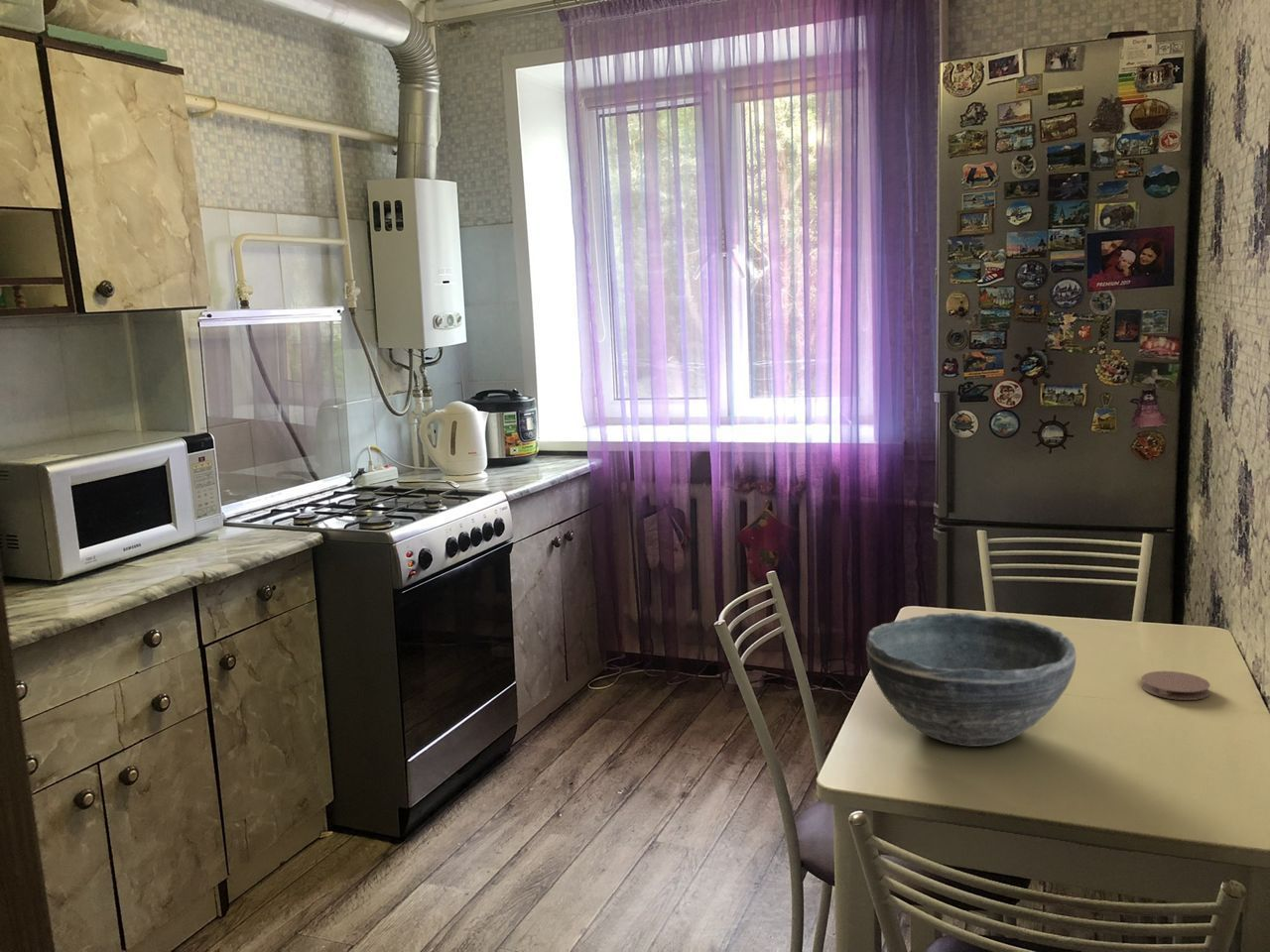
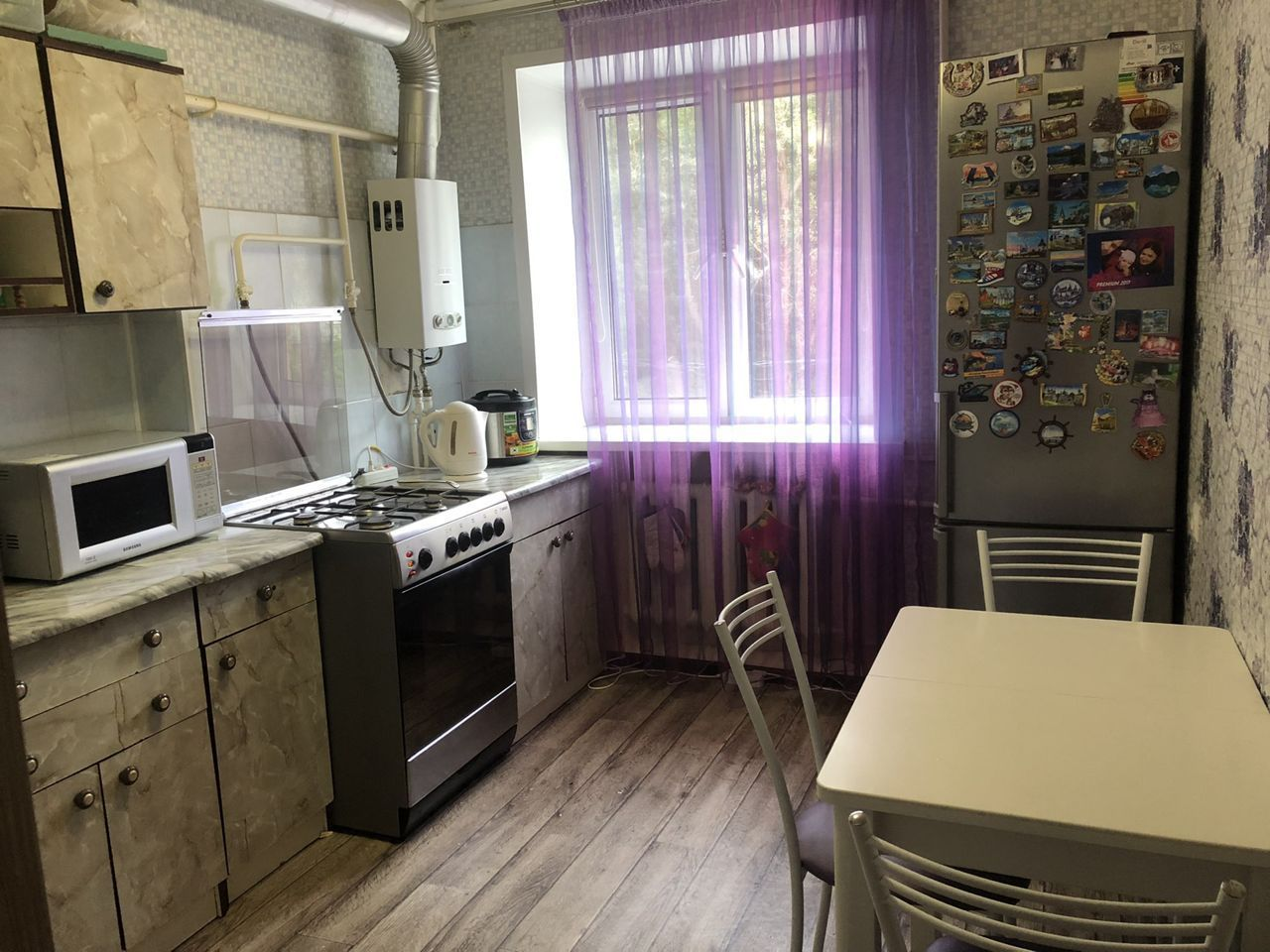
- coaster (1175, 684)
- bowl (966, 684)
